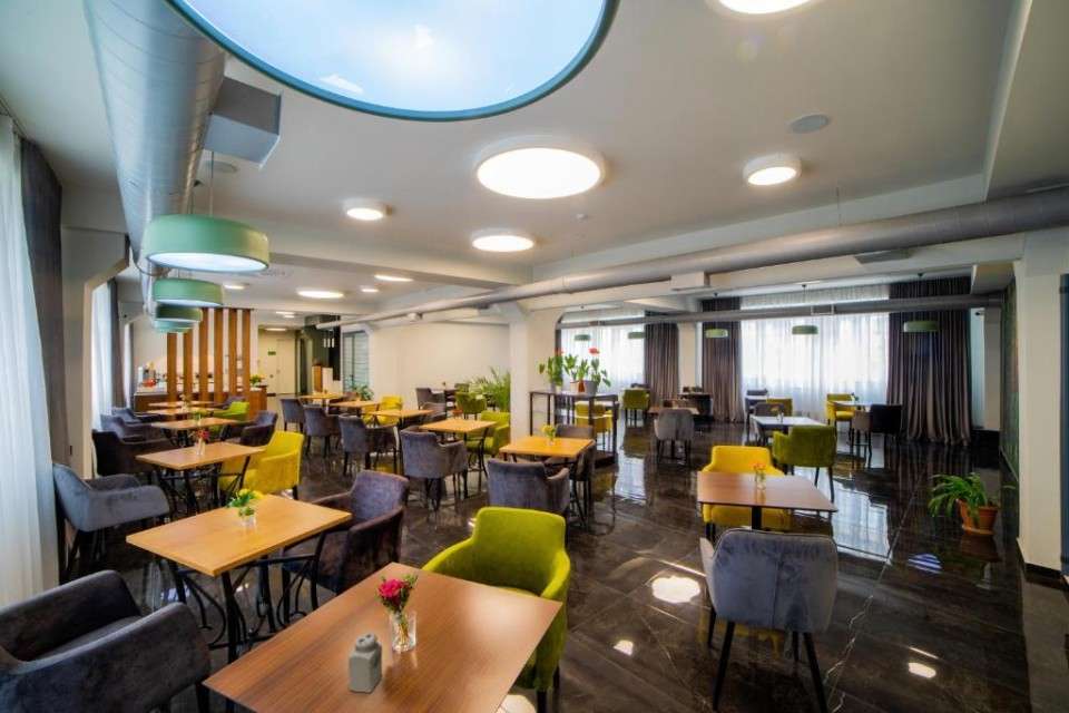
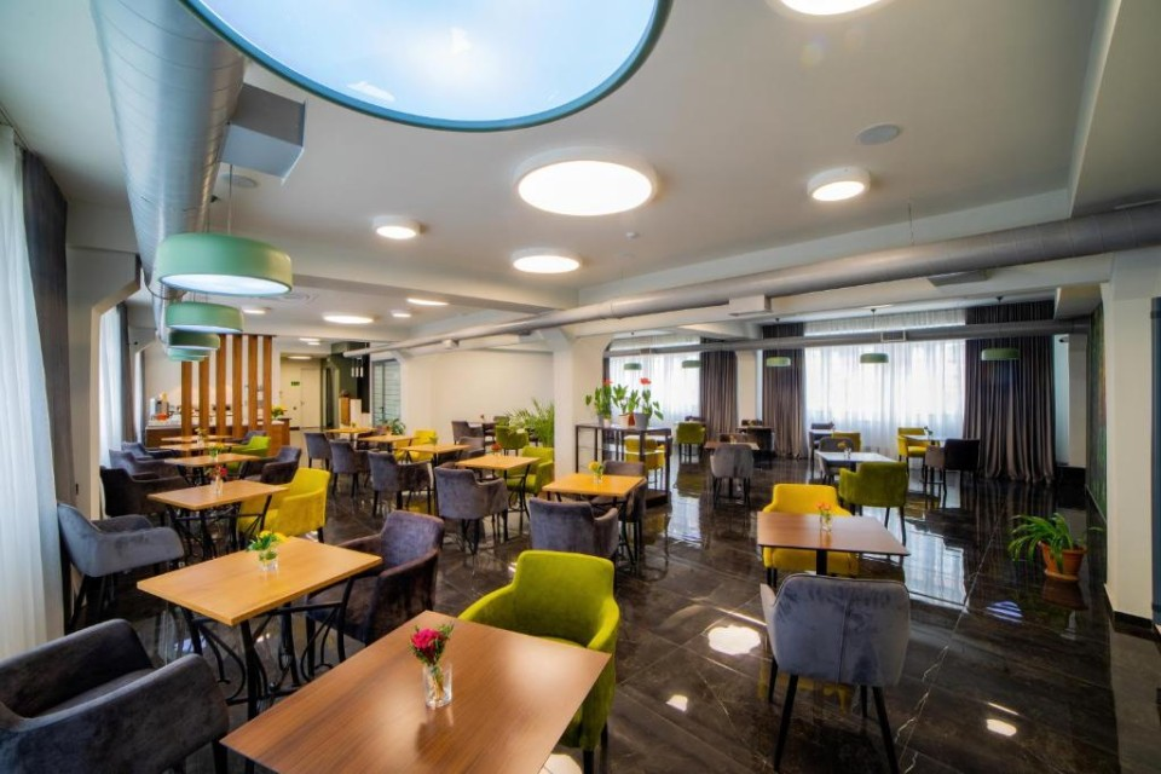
- salt shaker (365, 660)
